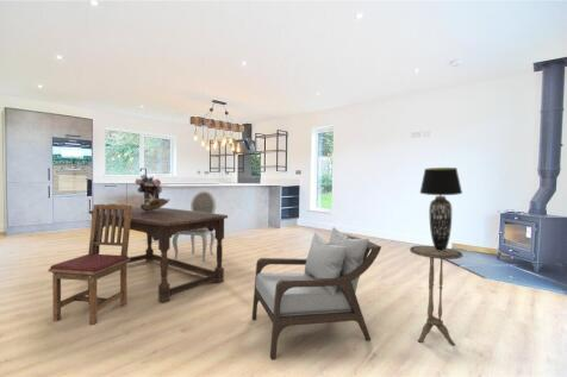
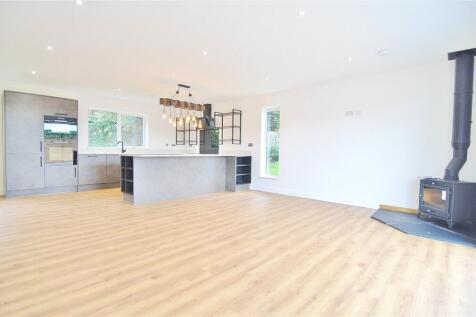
- table lamp (441, 209)
- armchair (314, 281)
- dining chair (94, 258)
- dining table (158, 244)
- dining chair (199, 228)
- side table (432, 294)
- bouquet (152, 191)
